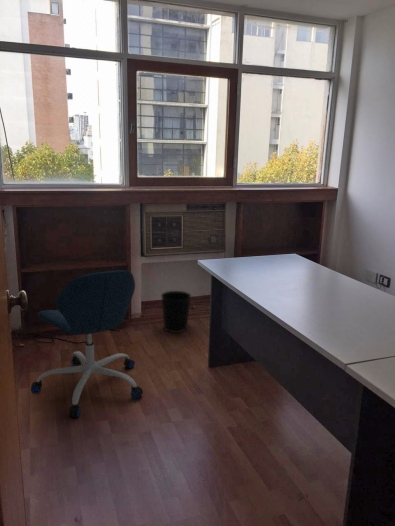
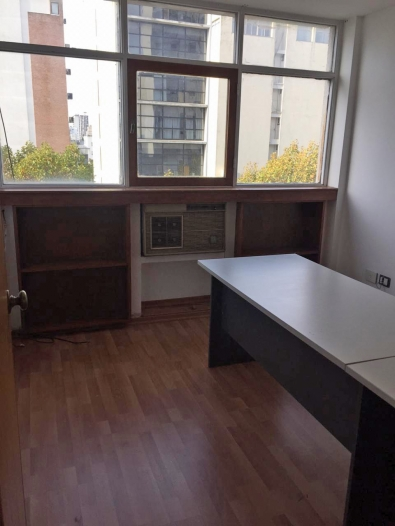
- wastebasket (175, 311)
- office chair (88, 325)
